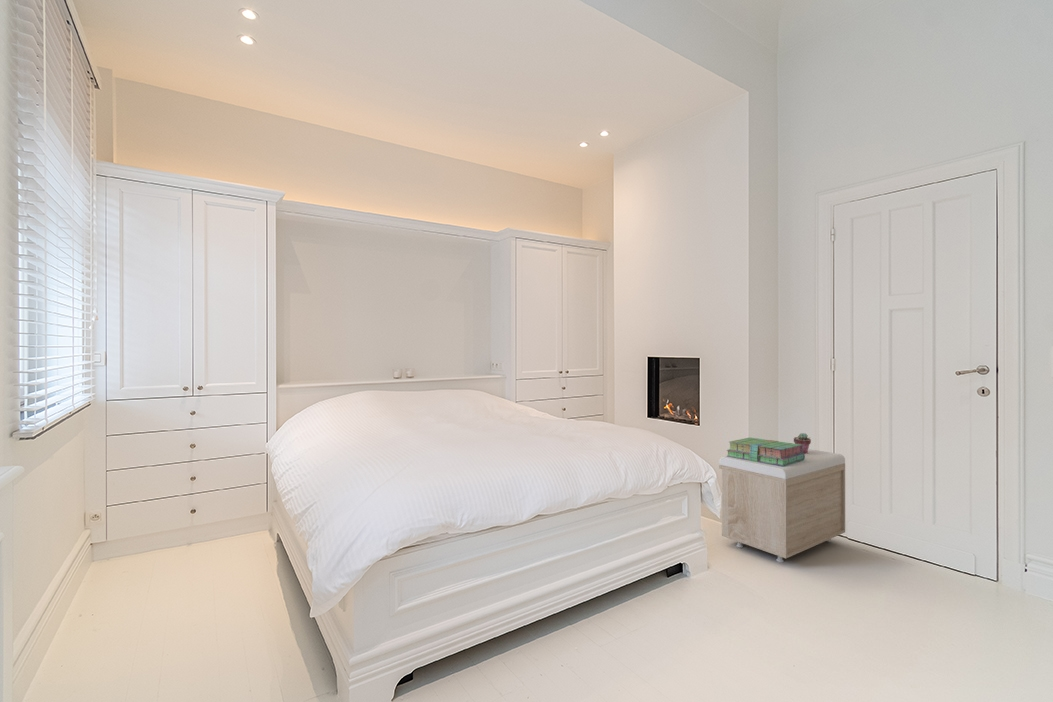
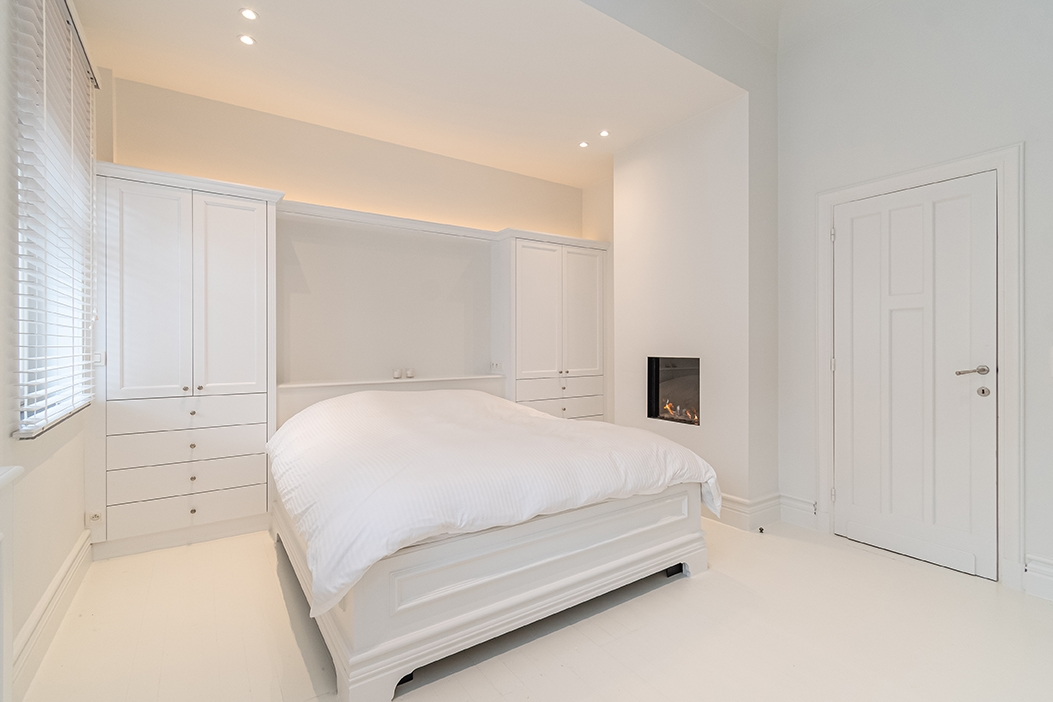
- potted succulent (802, 442)
- stack of books (764, 450)
- storage bench (782, 499)
